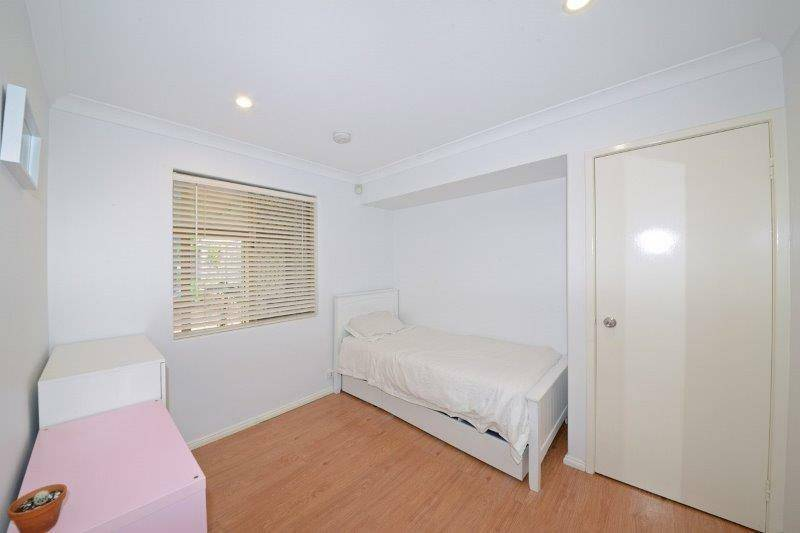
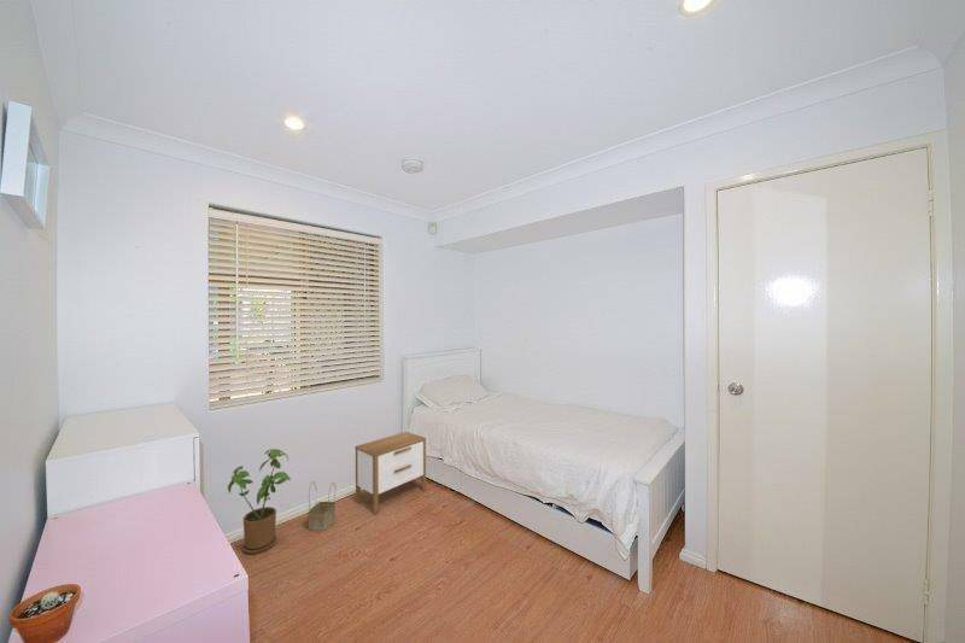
+ basket (322, 503)
+ nightstand (392, 468)
+ house plant (264, 498)
